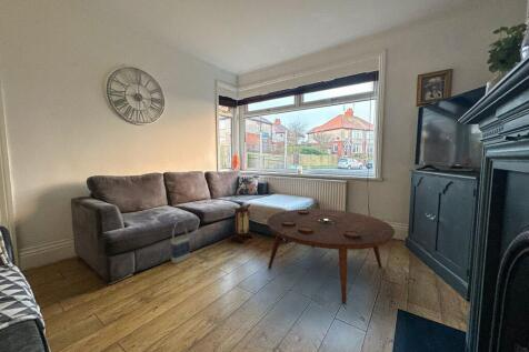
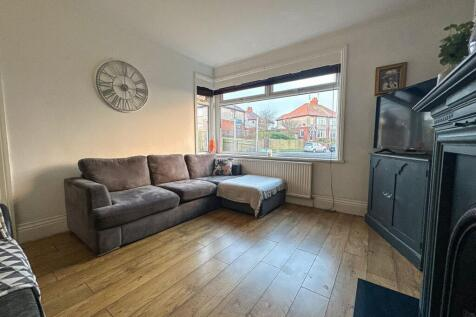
- bag (180, 240)
- coffee table (326, 243)
- lantern (241, 221)
